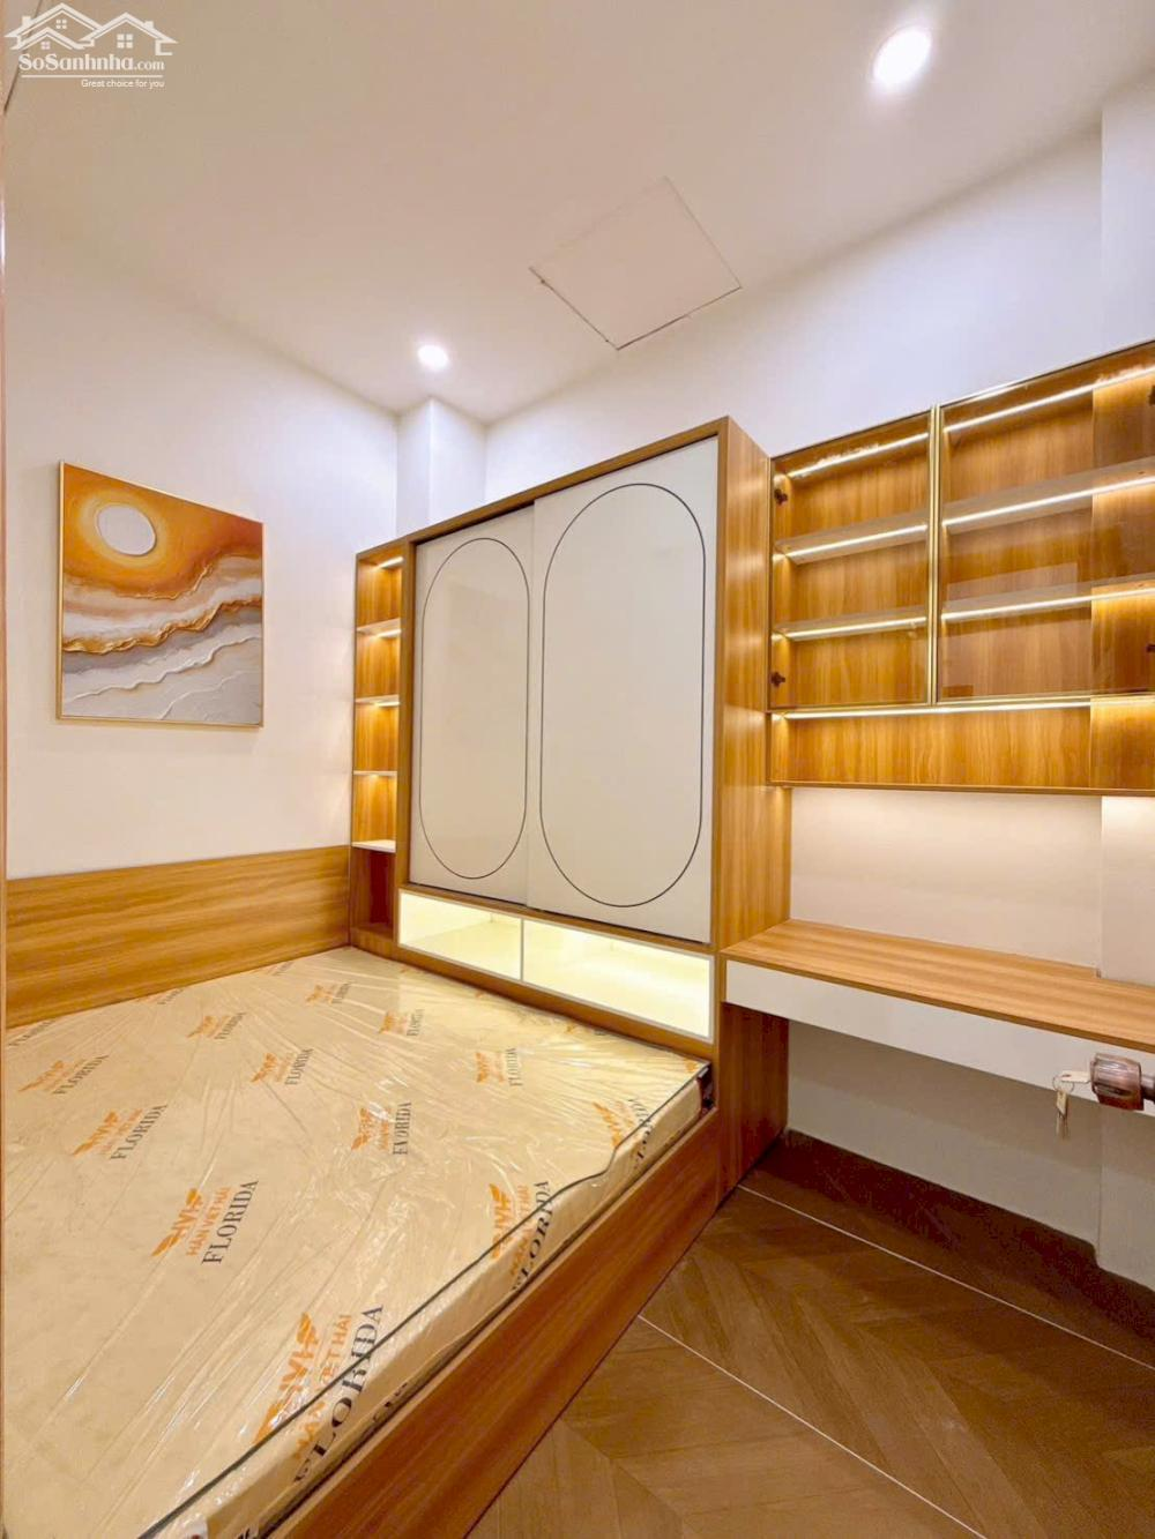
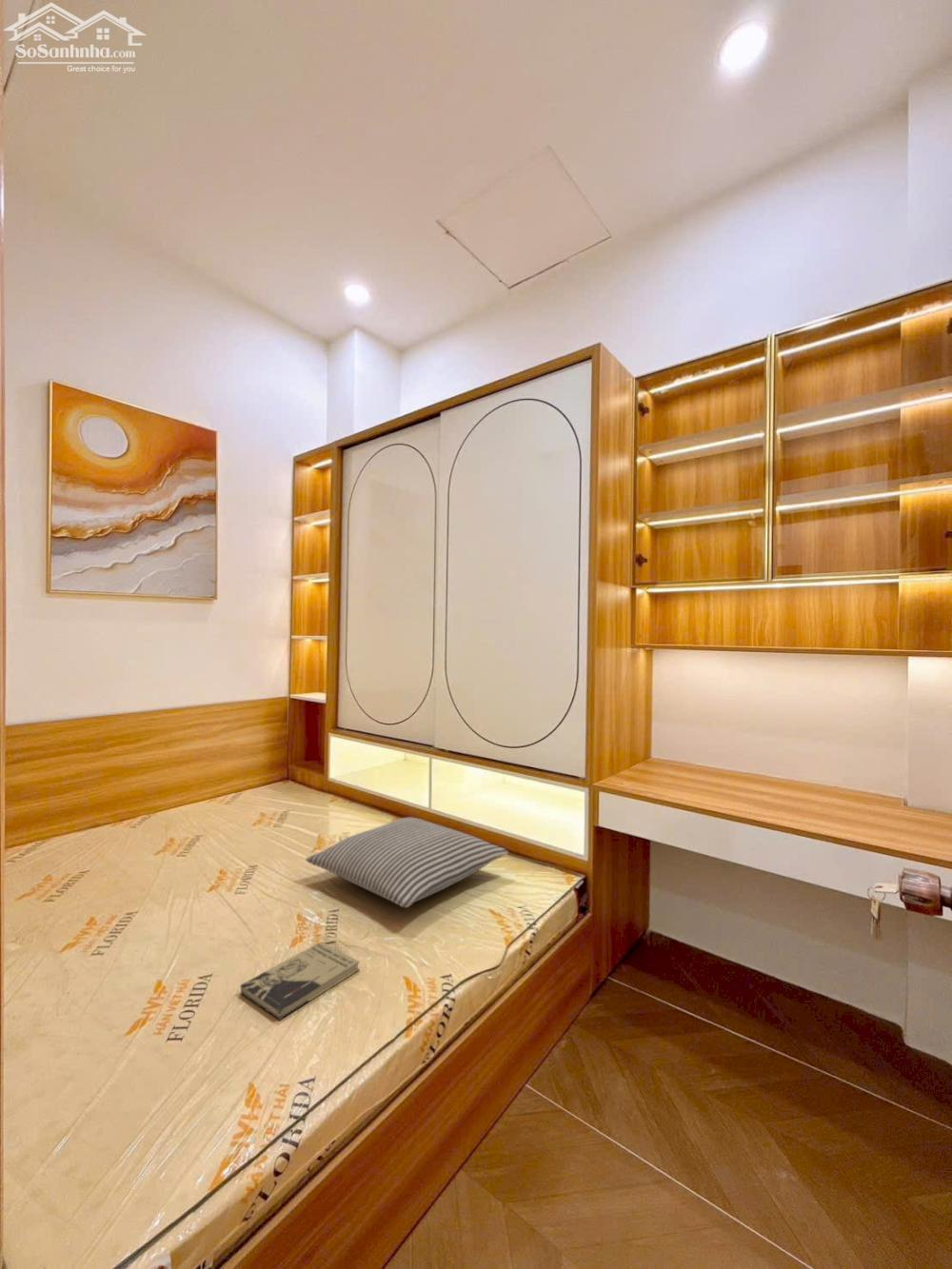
+ pillow (408, 856)
+ book (302, 976)
